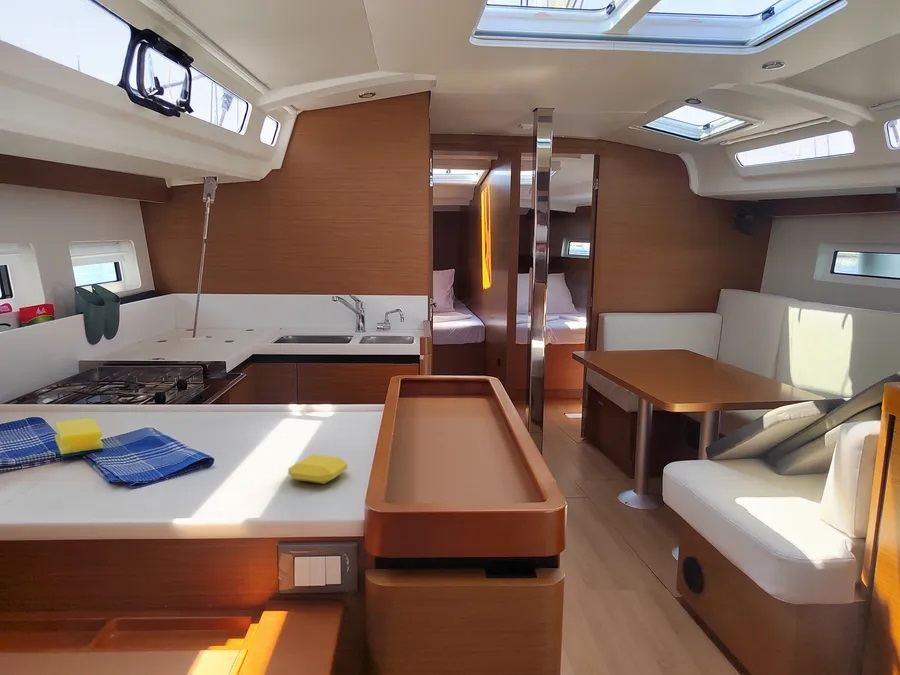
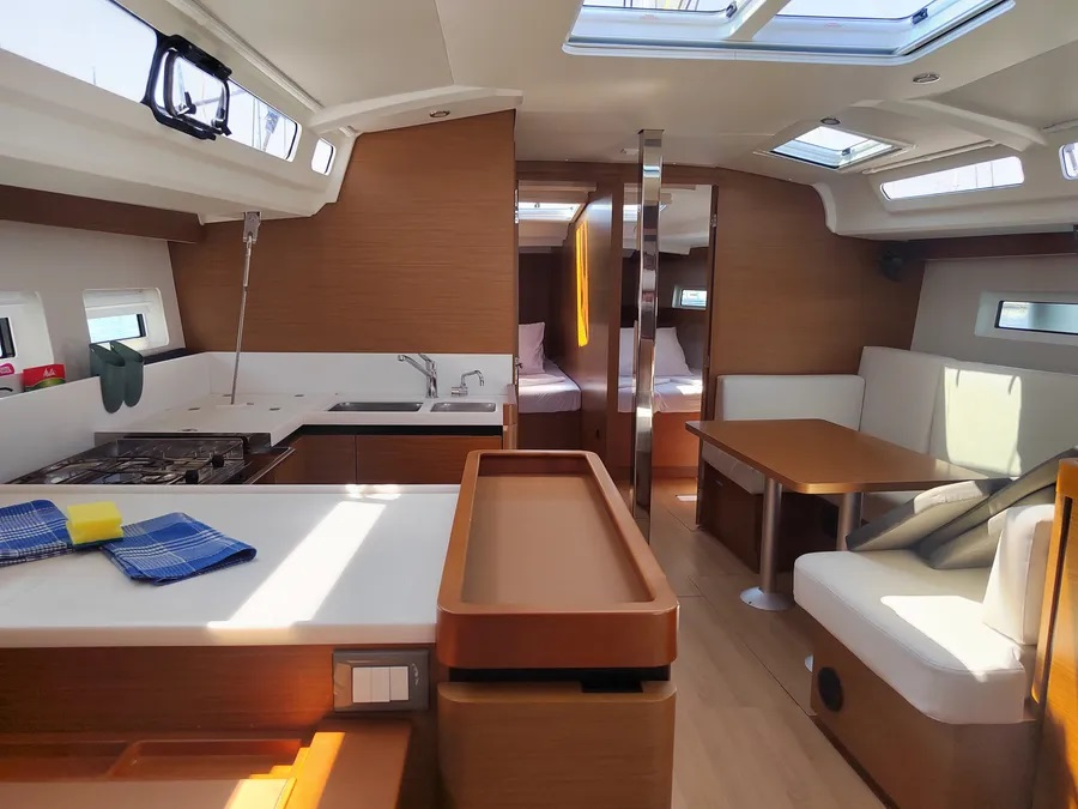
- soap bar (318, 468)
